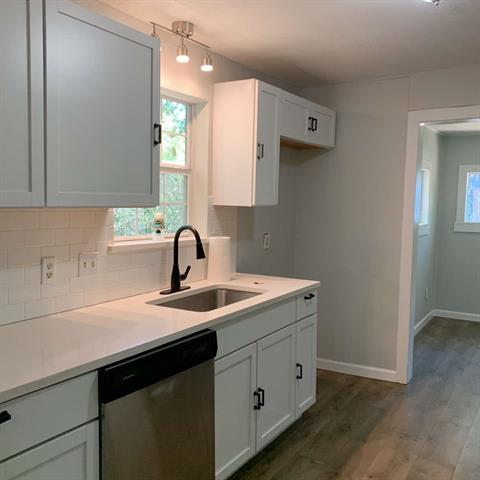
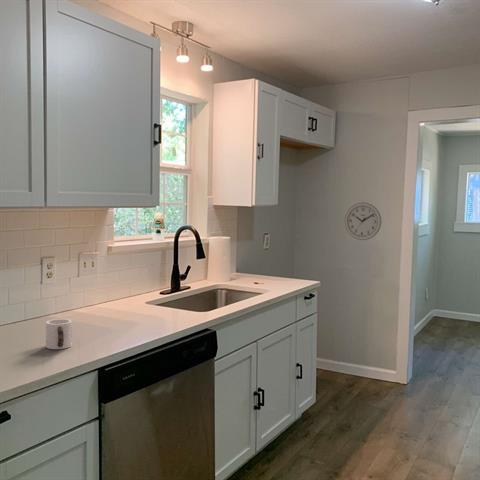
+ mug (59, 334)
+ wall clock (362, 221)
